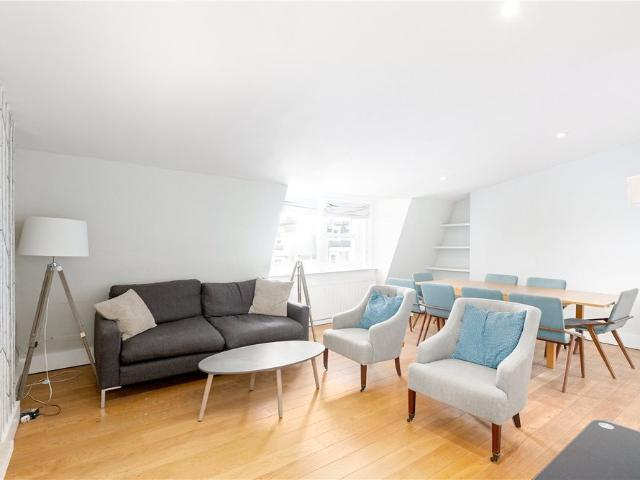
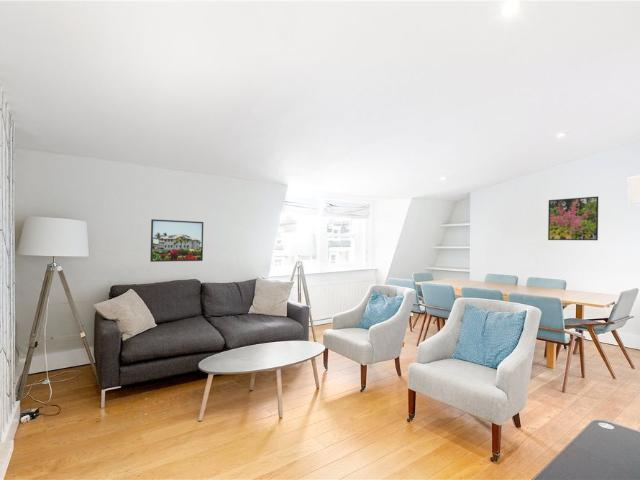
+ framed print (572, 219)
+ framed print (178, 240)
